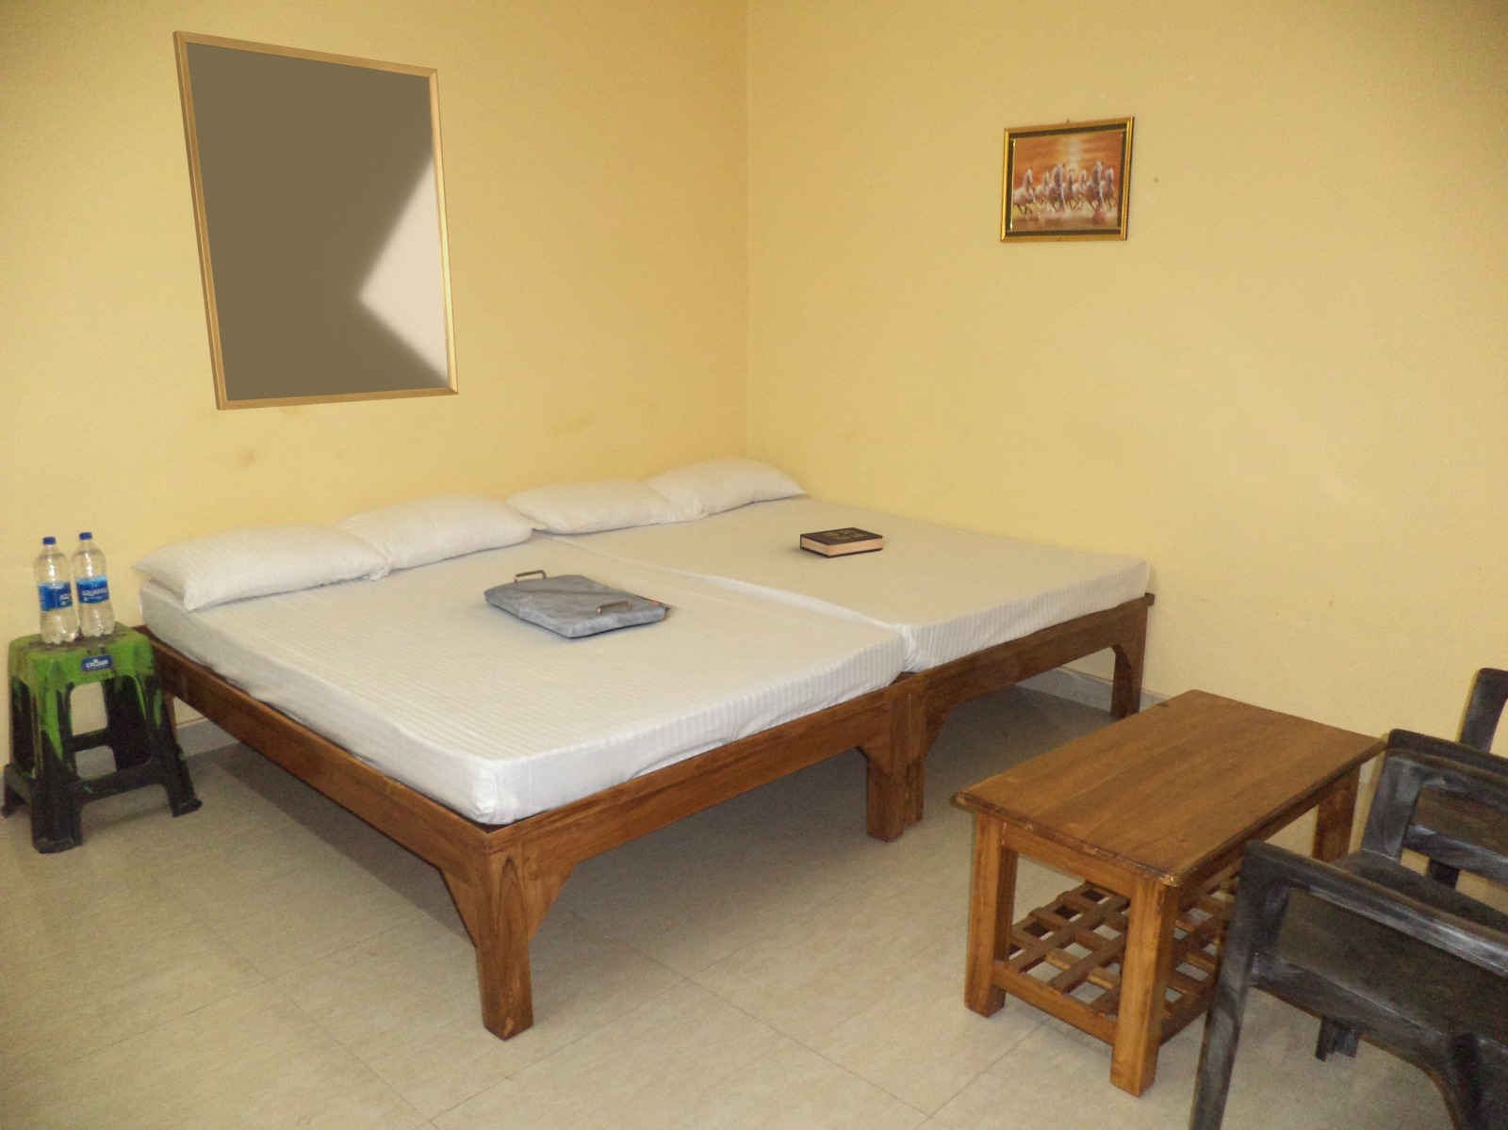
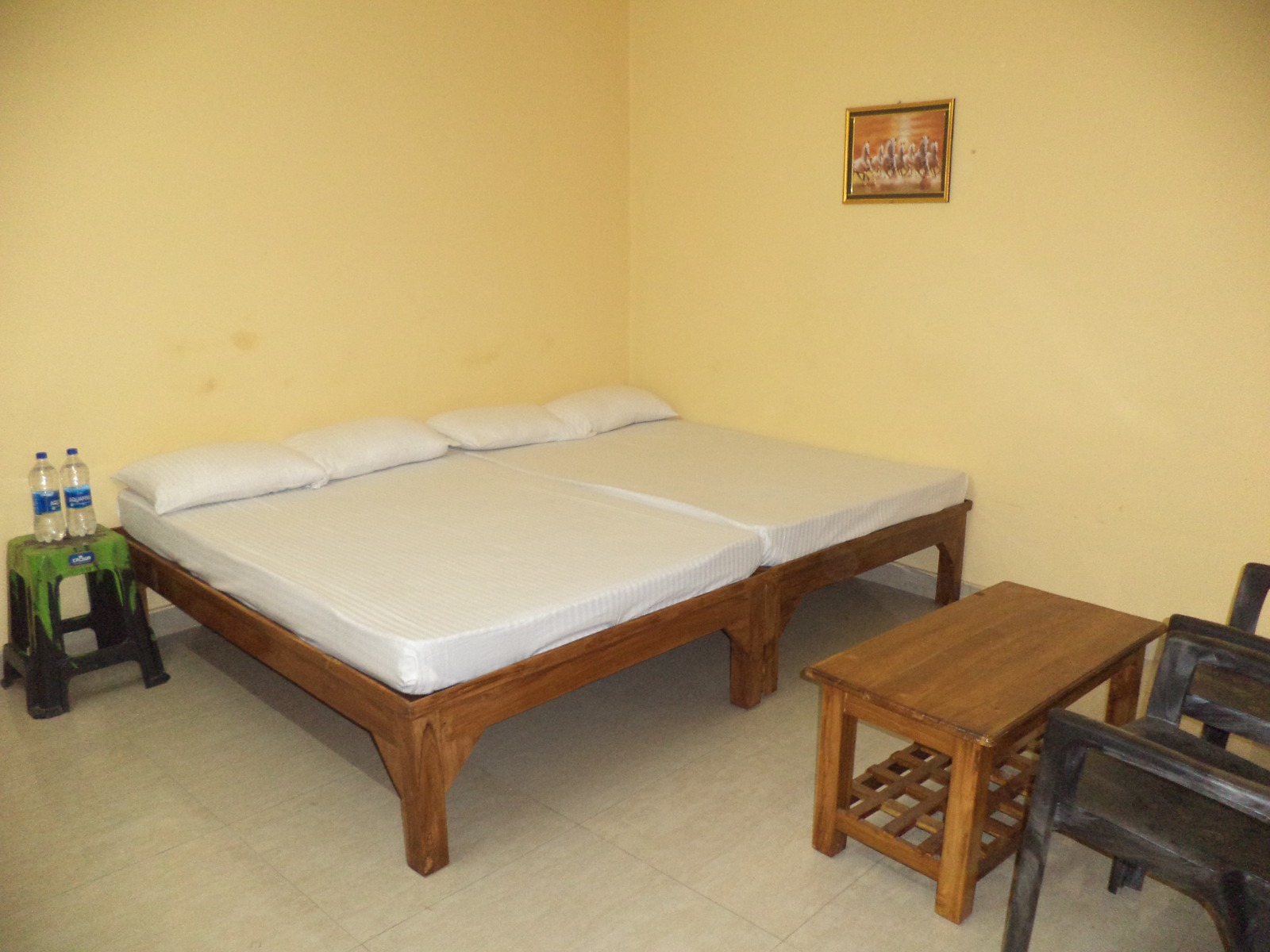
- hardback book (841, 541)
- serving tray (582, 597)
- home mirror (330, 233)
